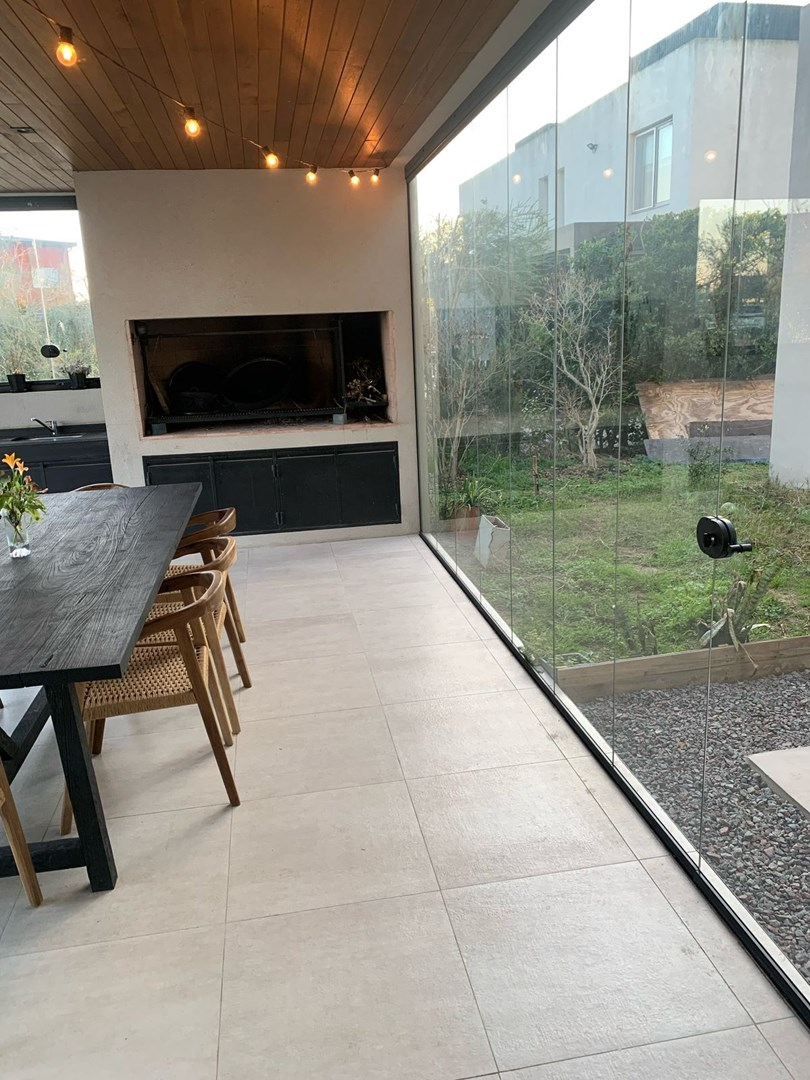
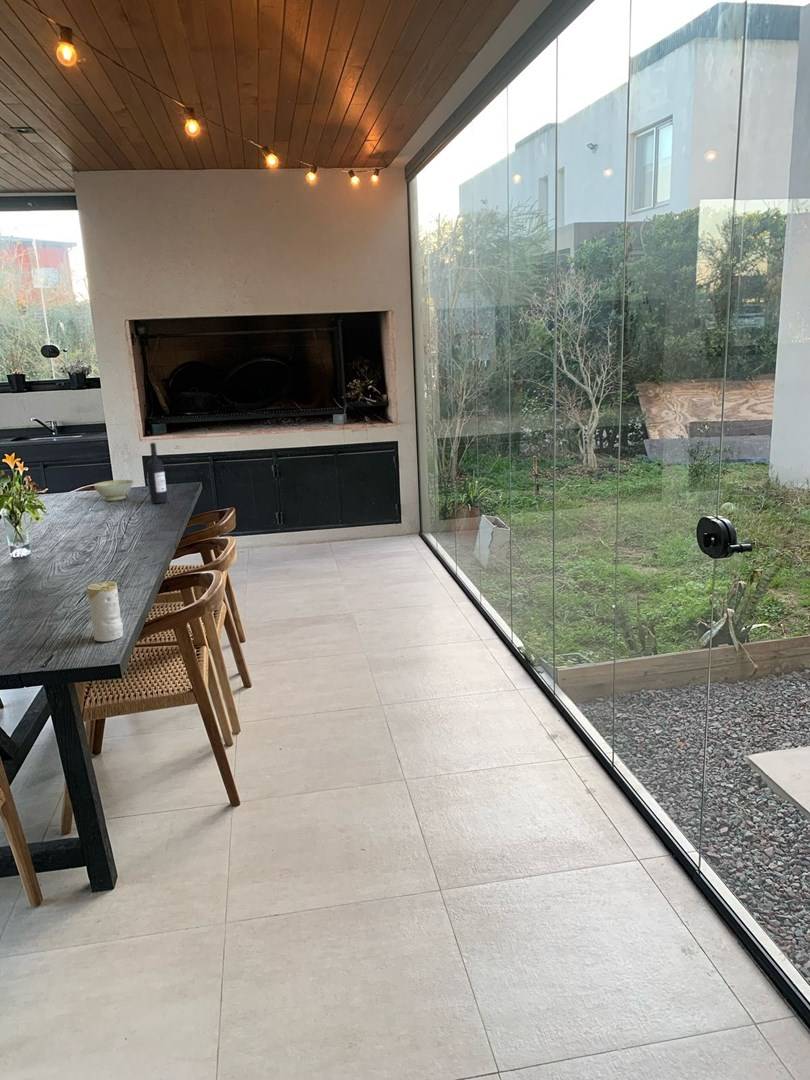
+ candle (105, 611)
+ bowl (114, 490)
+ wine bottle (156, 472)
